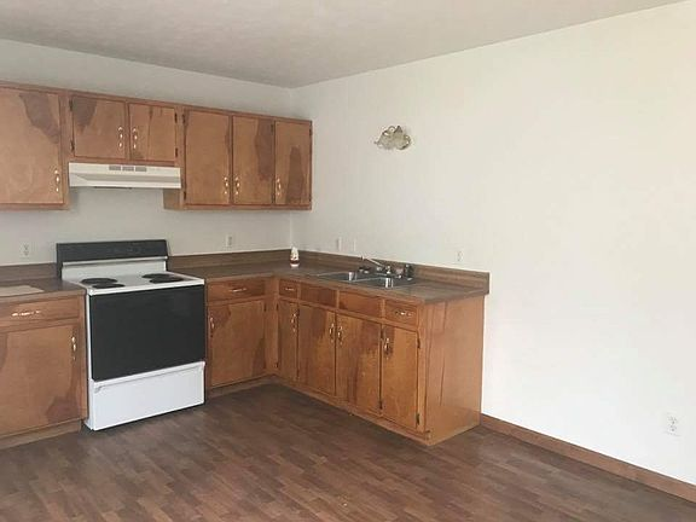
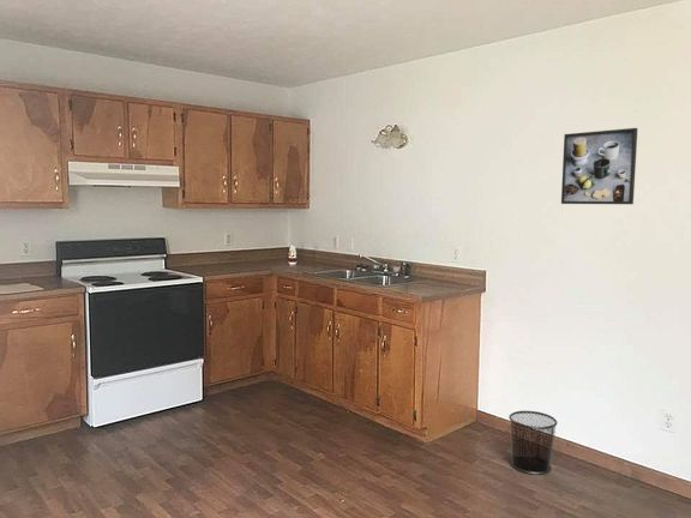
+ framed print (597, 168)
+ waste bin (531, 441)
